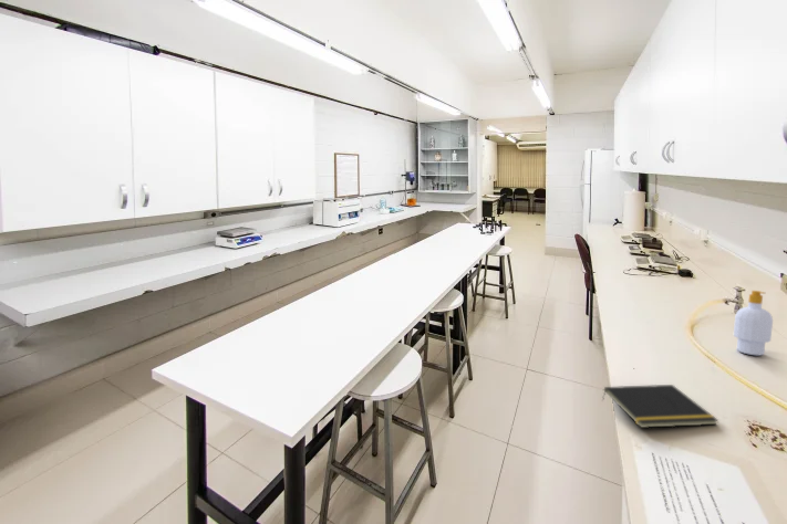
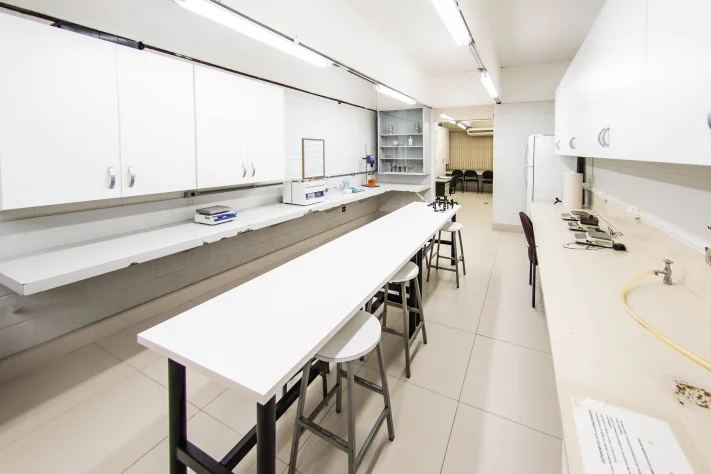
- notepad (657, 404)
- soap bottle (753, 322)
